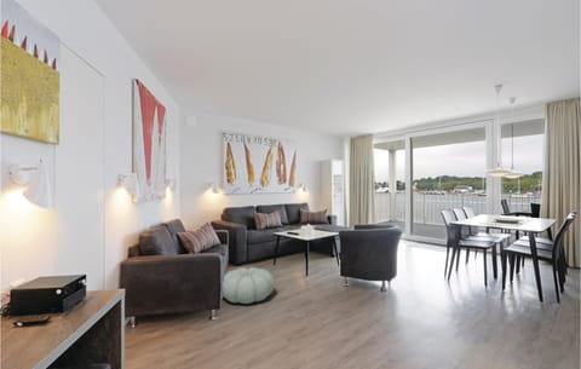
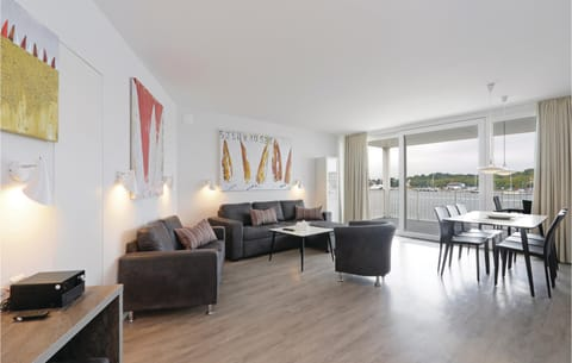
- pouf (247, 283)
